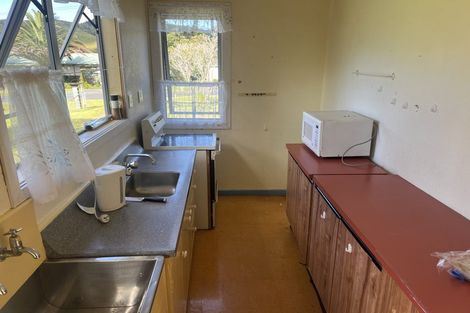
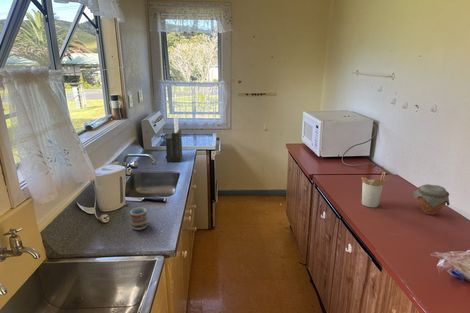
+ jar (431, 200)
+ utensil holder (374, 190)
+ knife block (172, 138)
+ cup (139, 217)
